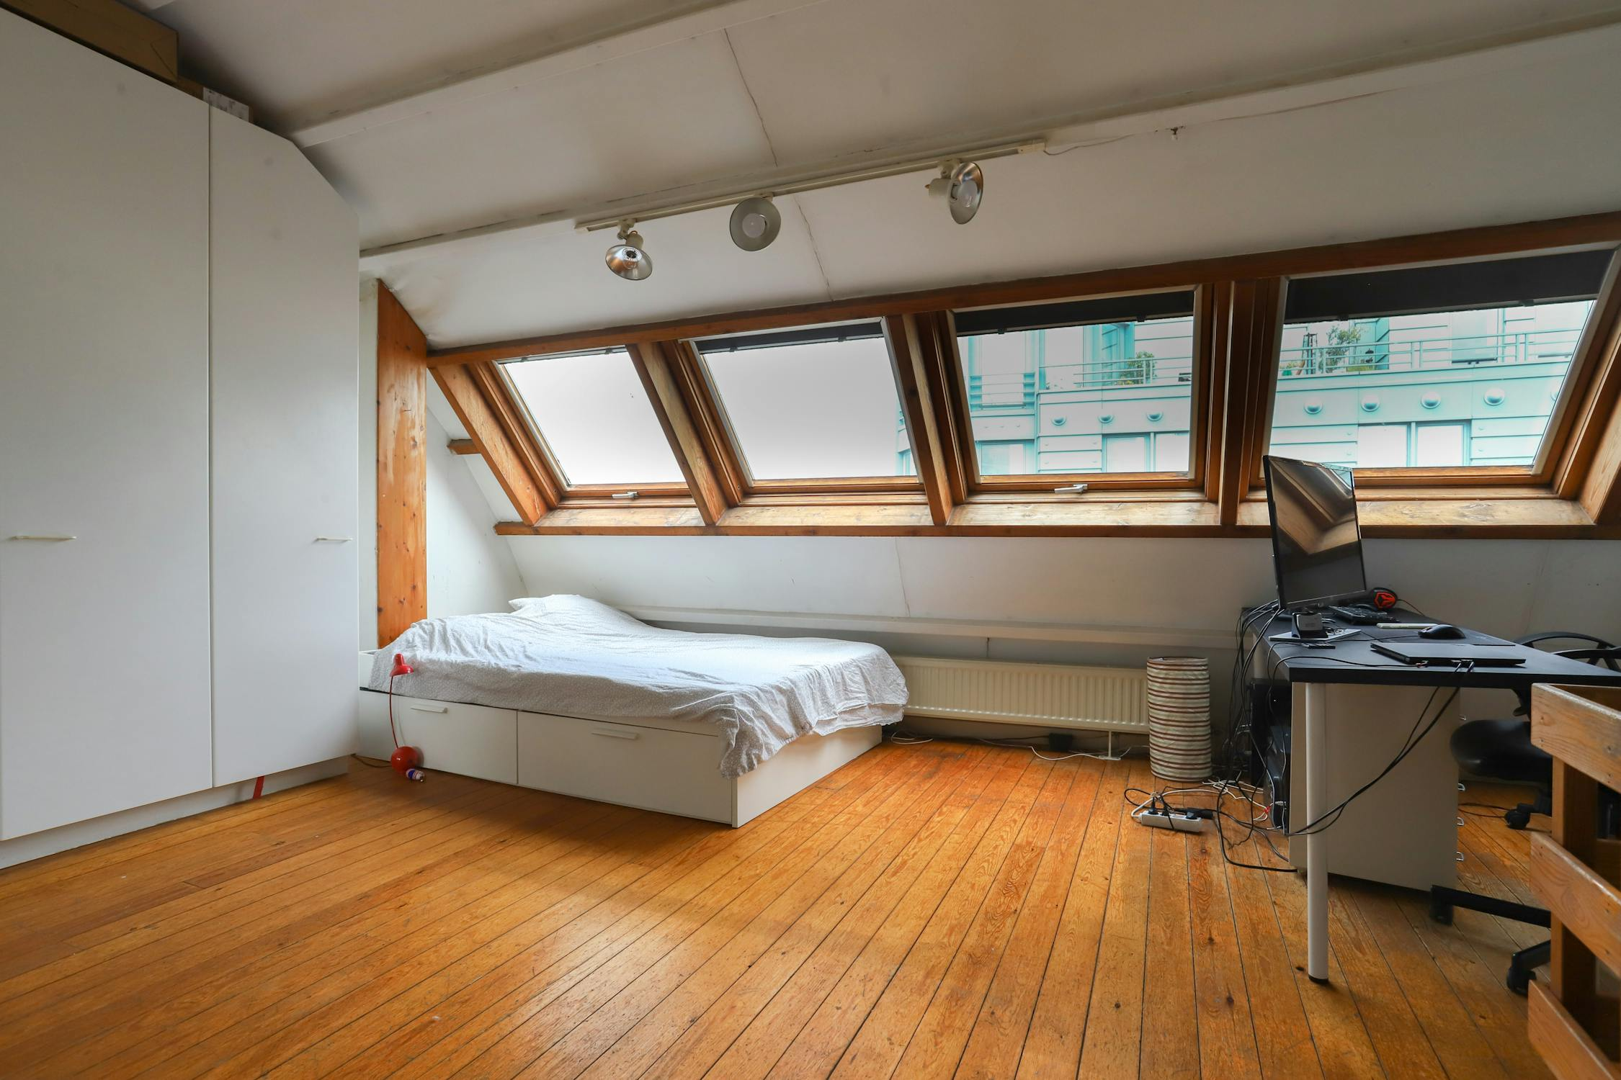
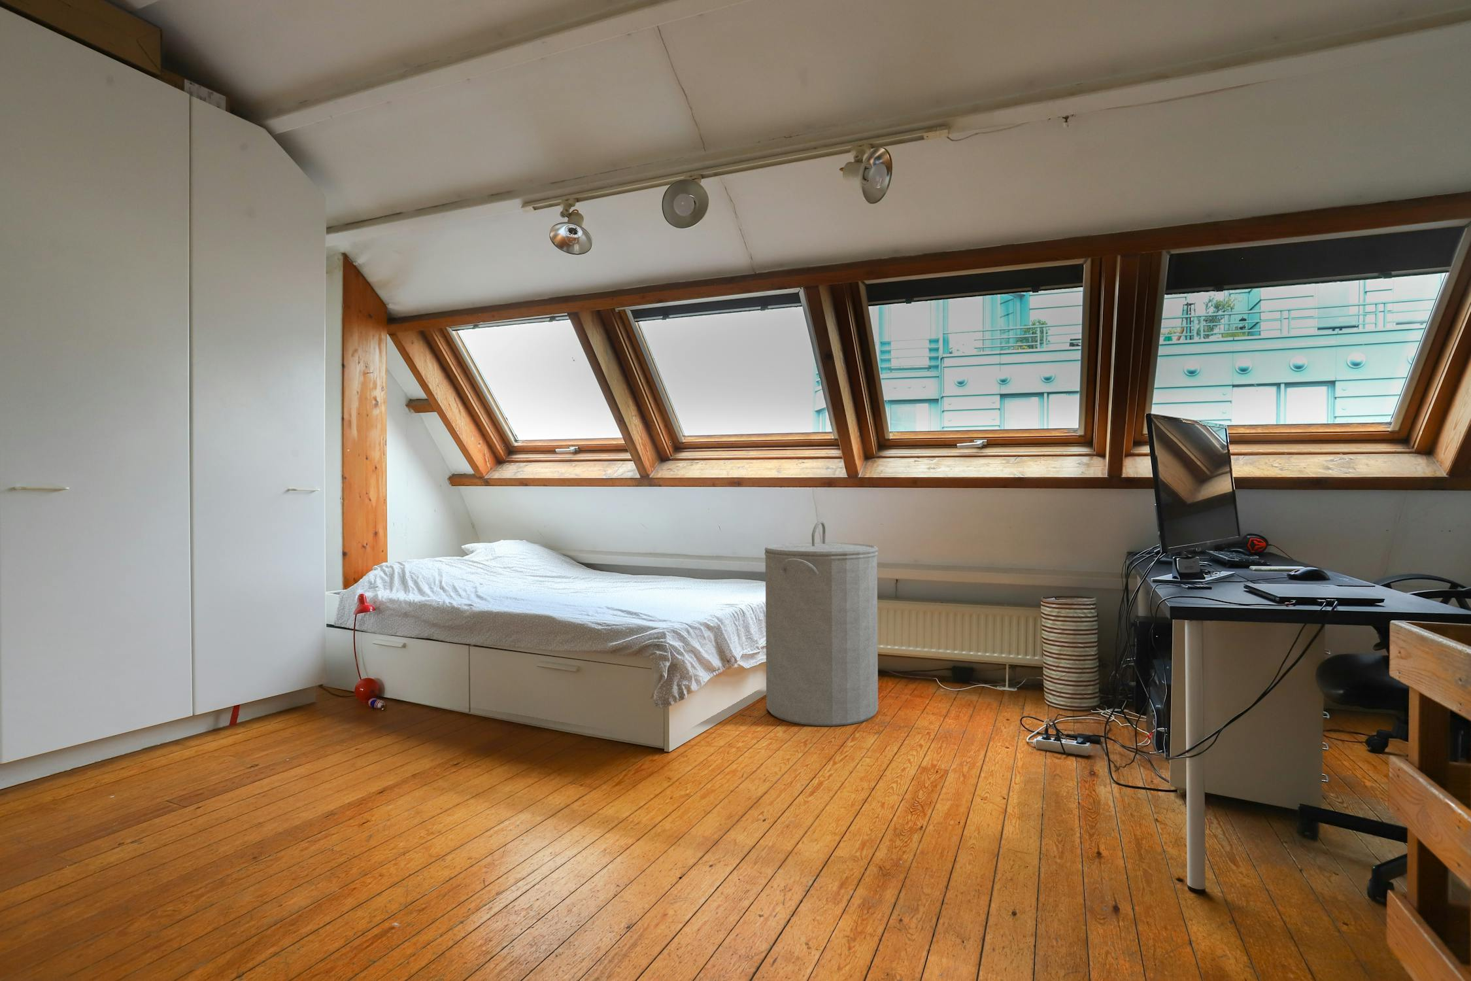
+ laundry hamper (821, 614)
